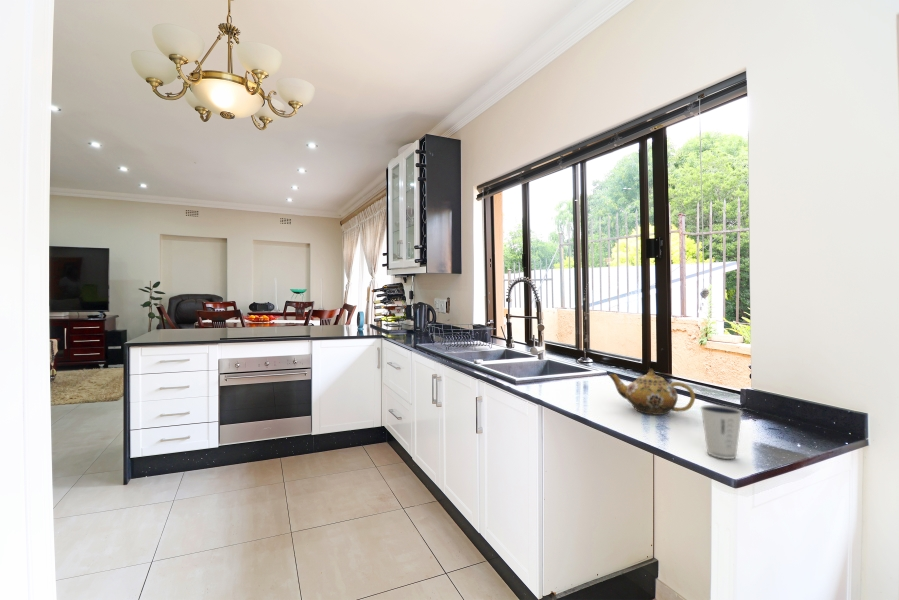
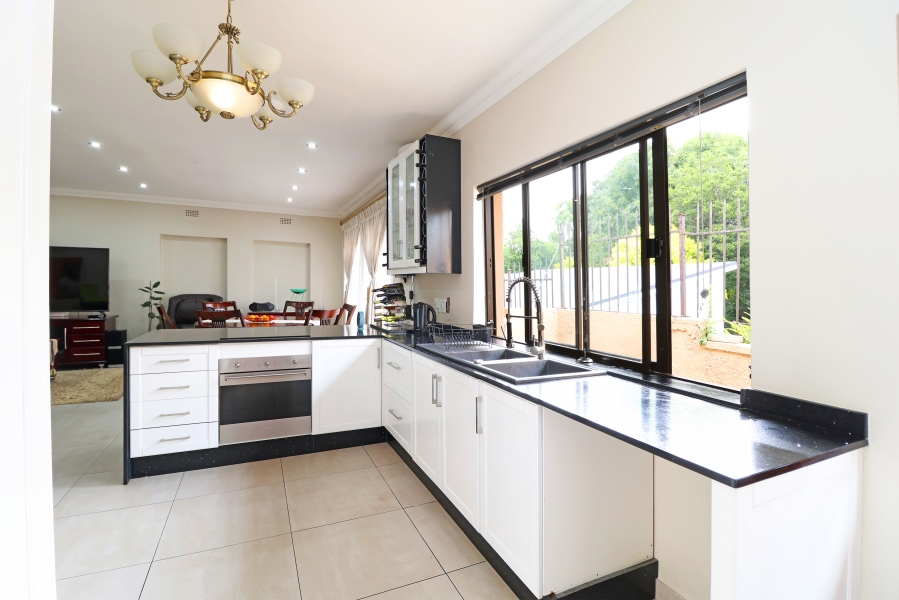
- teapot (650, 389)
- dixie cup (721, 432)
